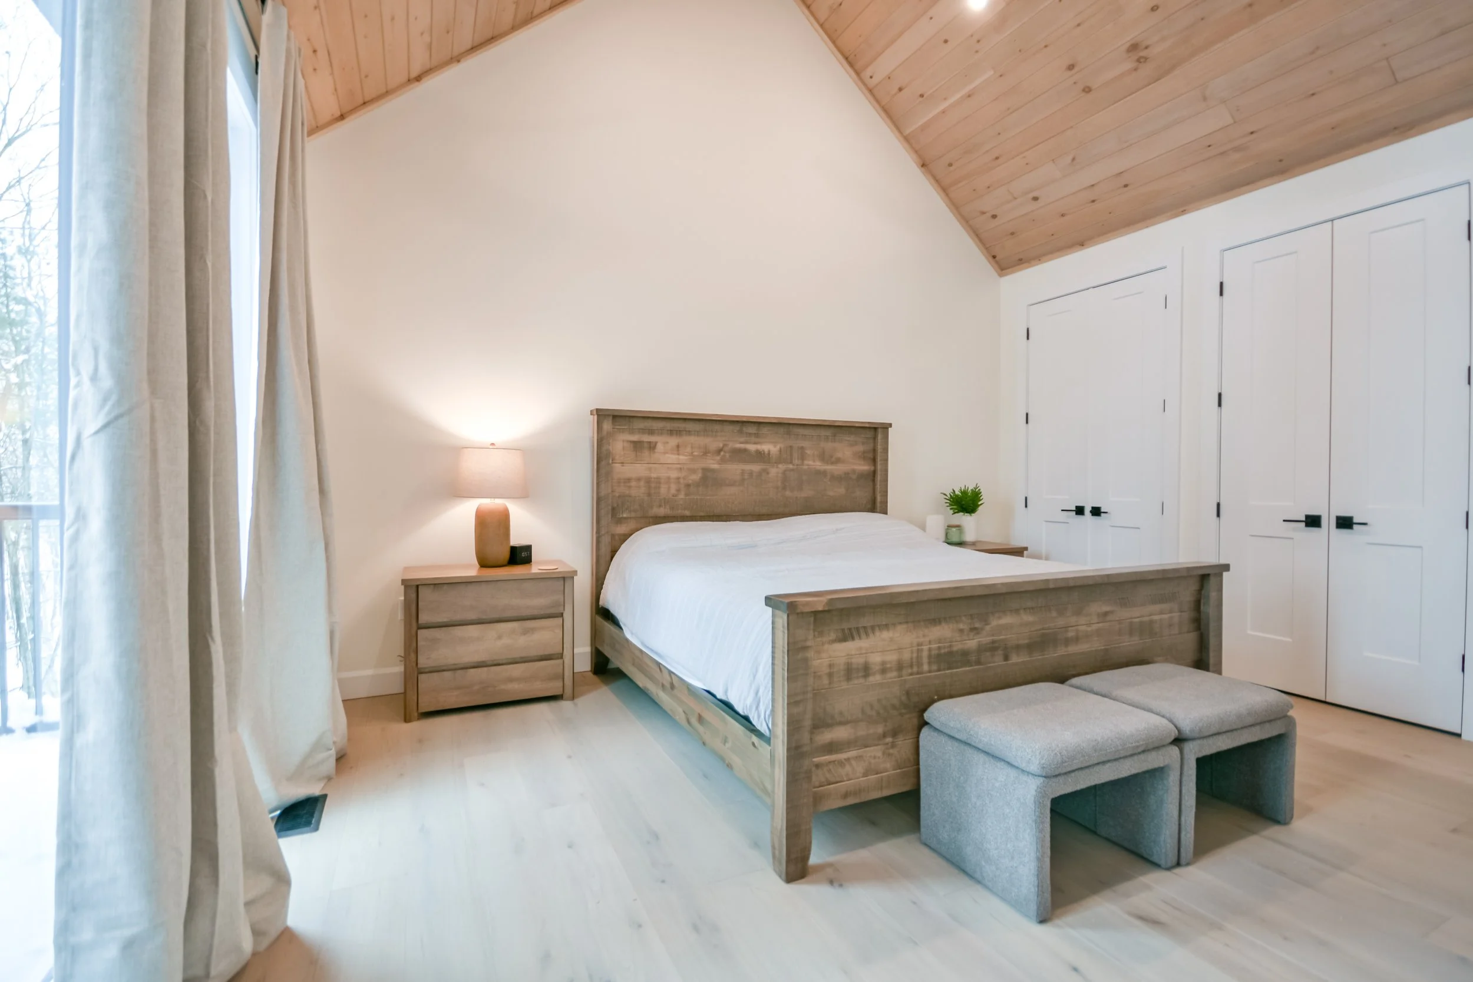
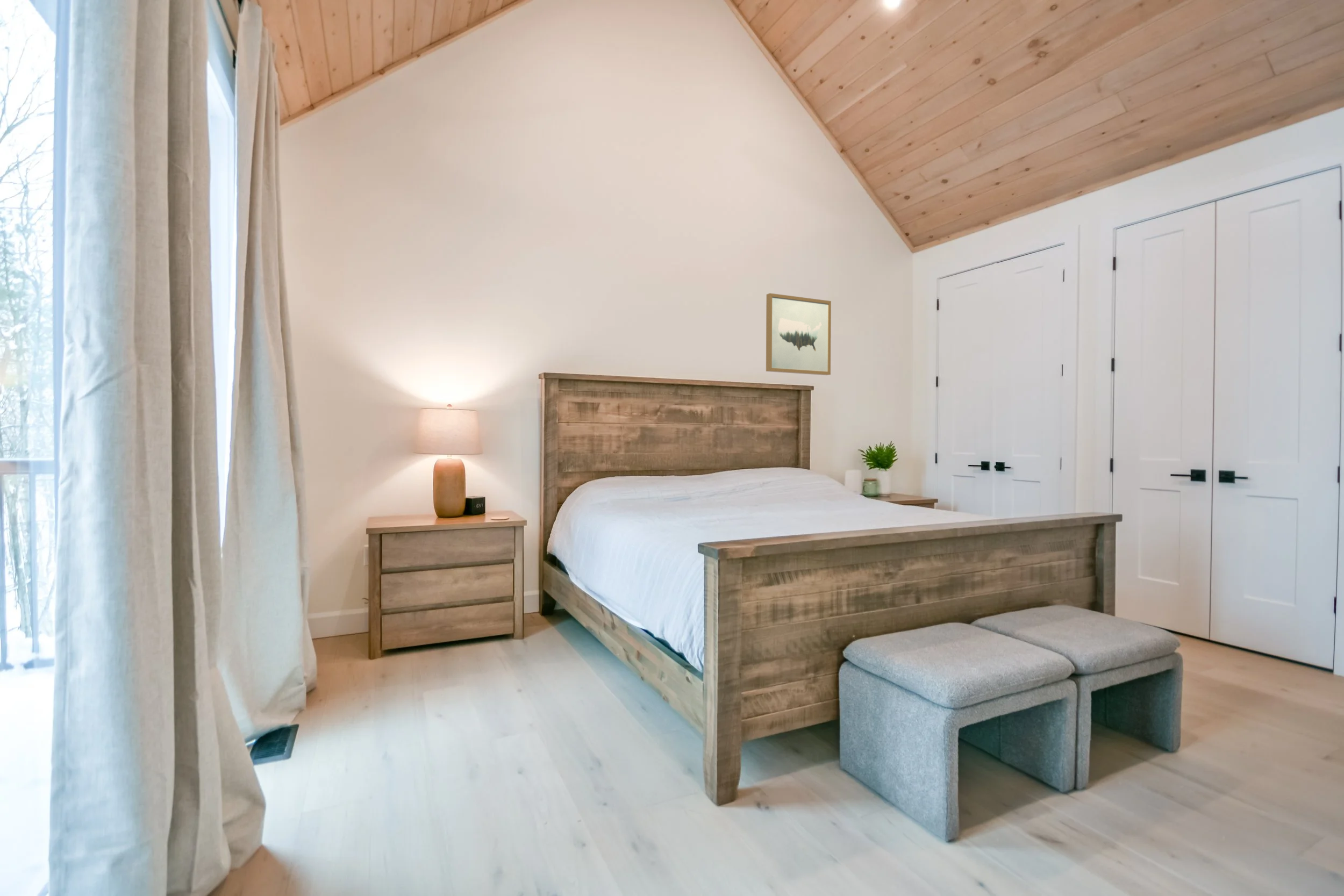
+ wall art (799, 335)
